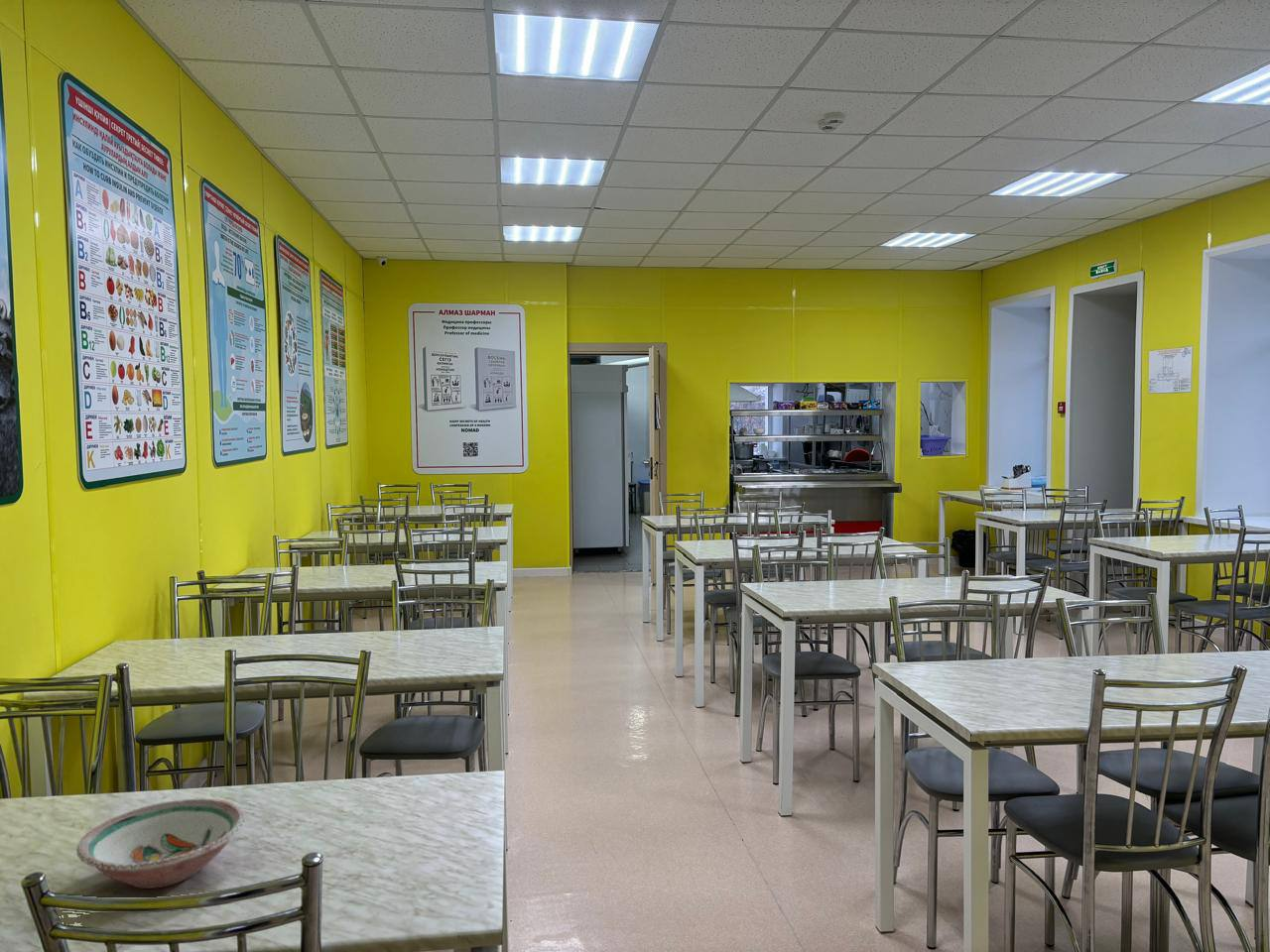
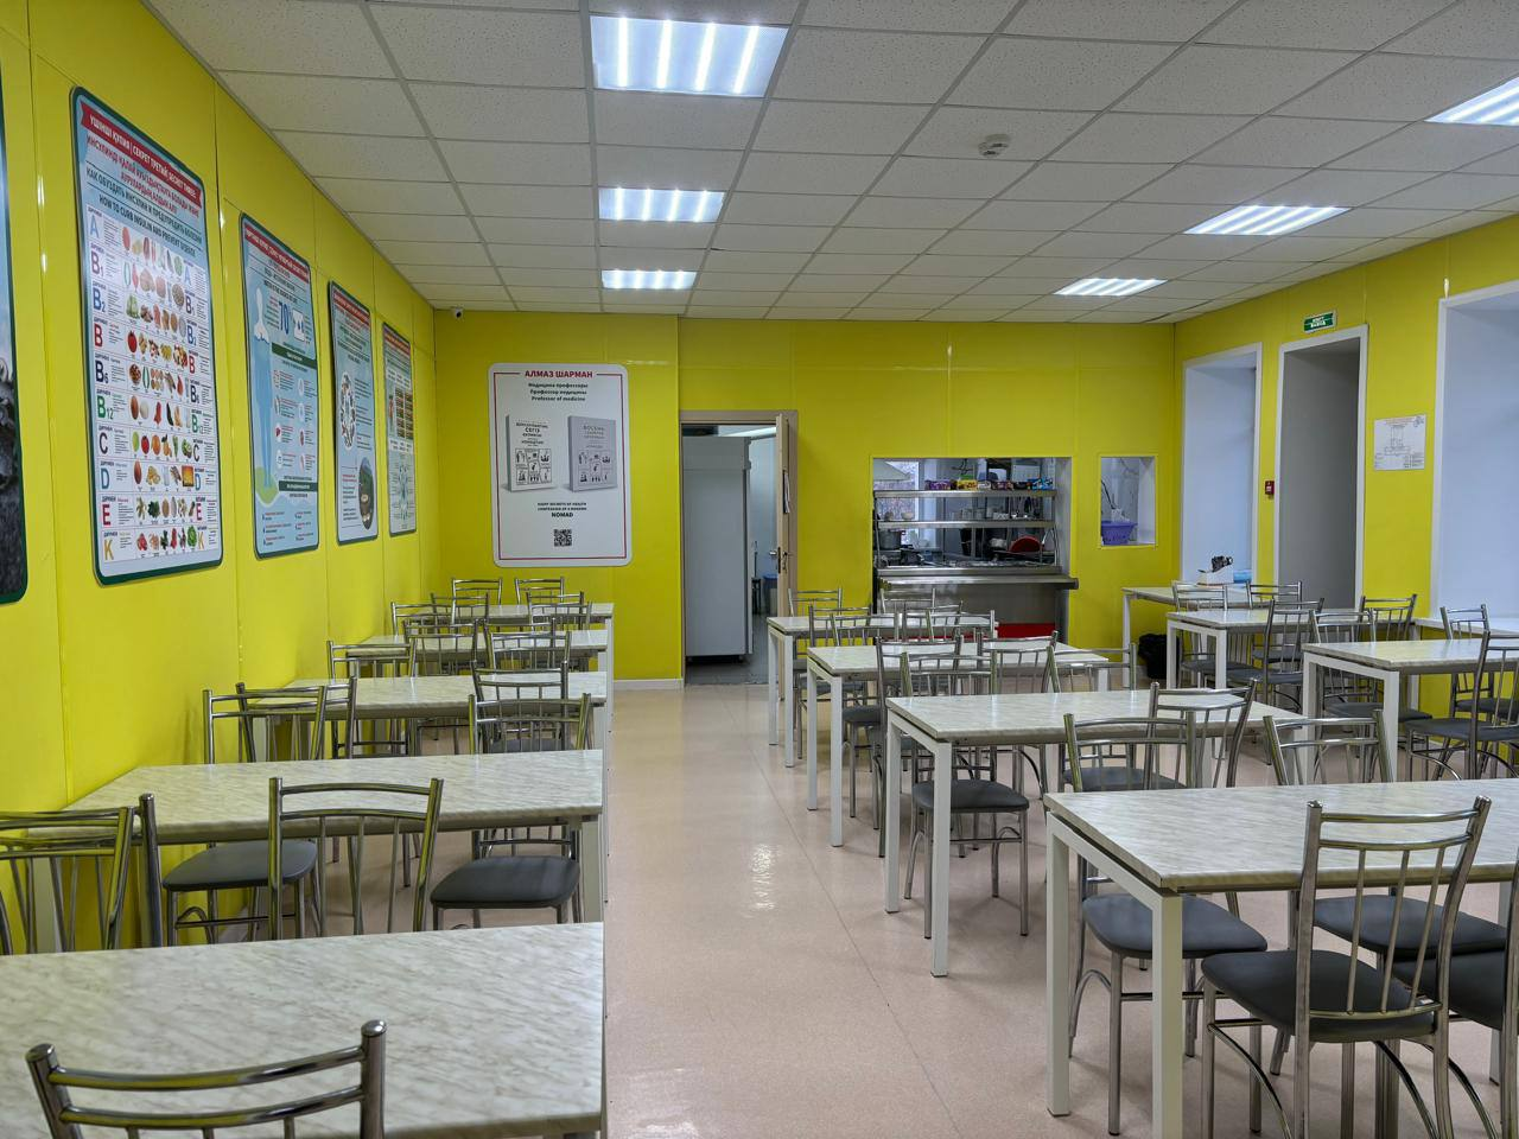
- bowl (165, 850)
